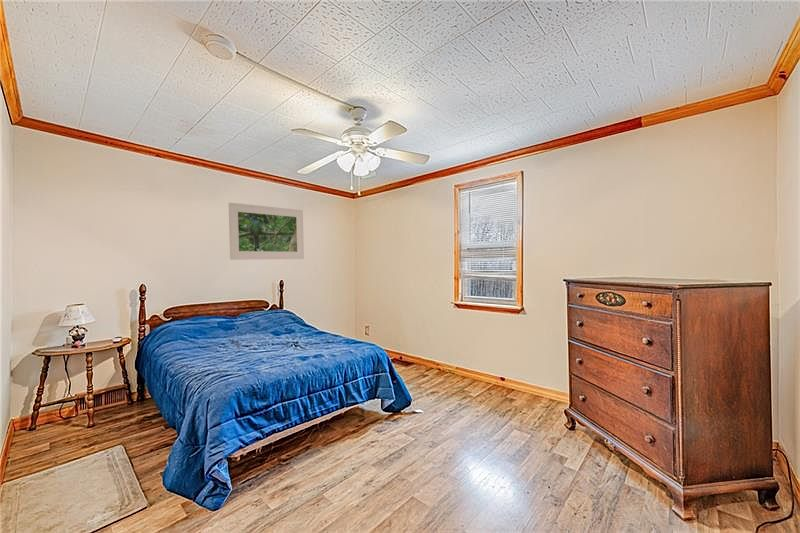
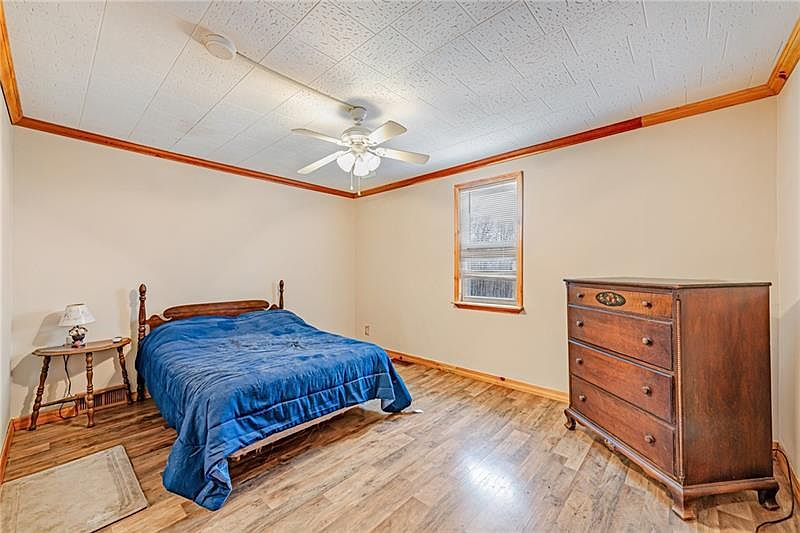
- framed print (269, 233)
